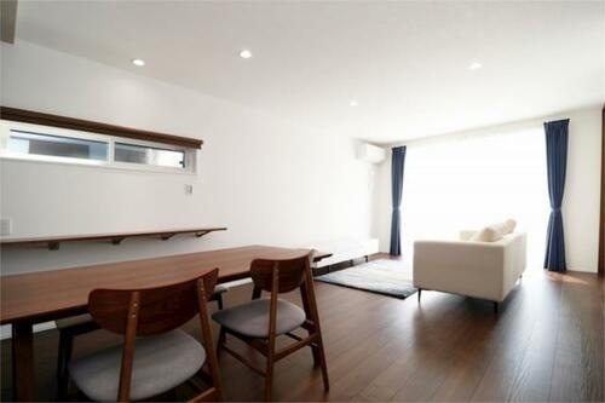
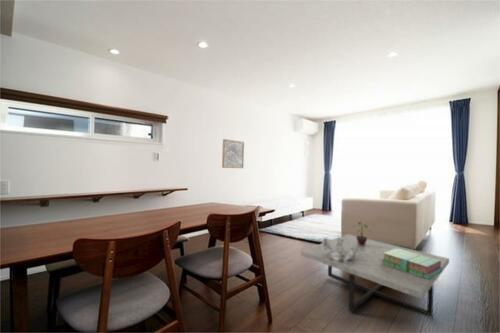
+ stack of books (410, 261)
+ wall art (233, 154)
+ potted plant (362, 234)
+ coffee table (373, 273)
+ decorative bowl (339, 247)
